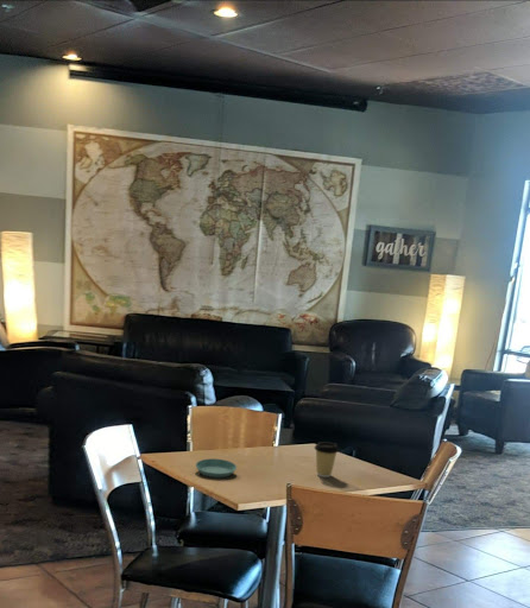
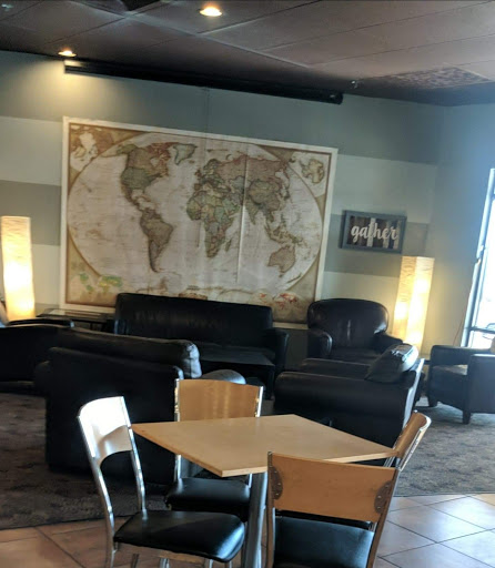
- coffee cup (324, 458)
- saucer (215, 469)
